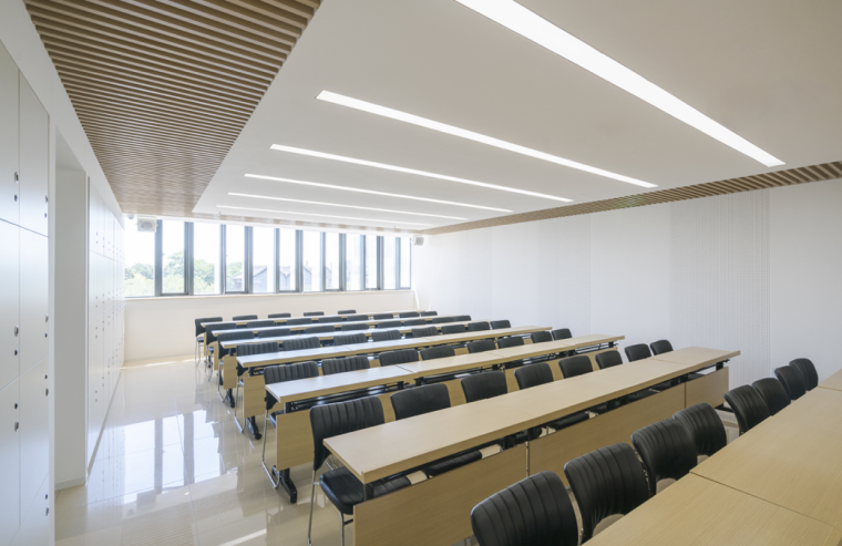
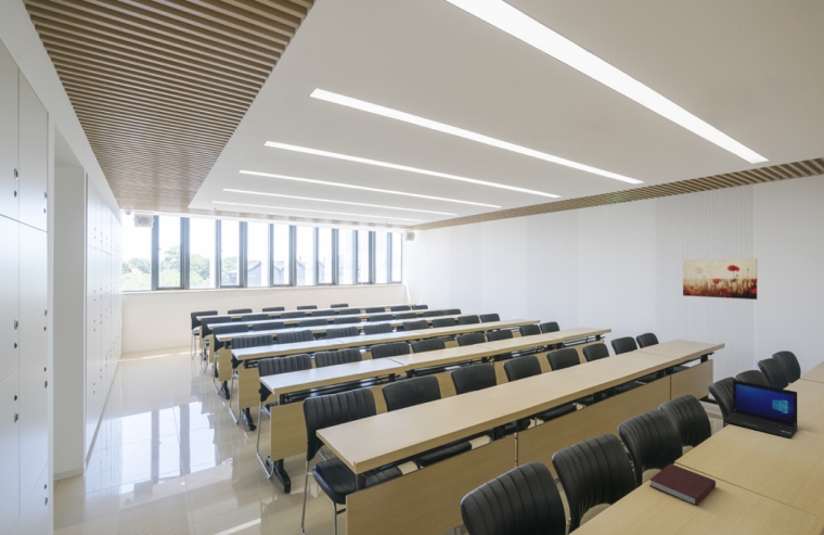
+ laptop (759, 407)
+ wall art (717, 278)
+ notebook (682, 483)
